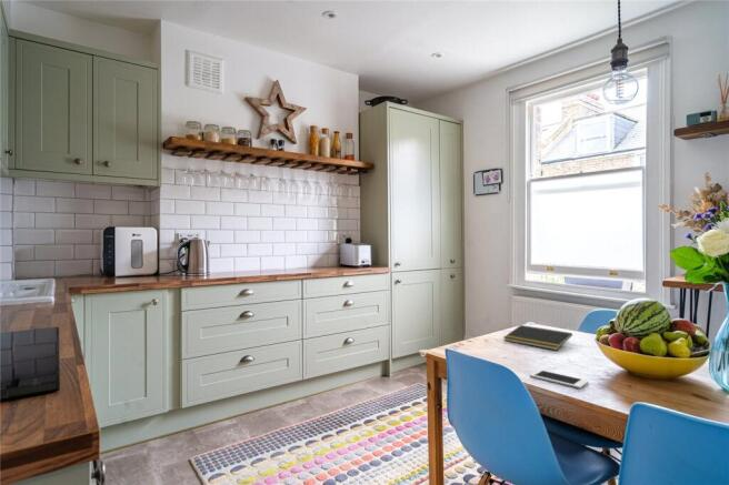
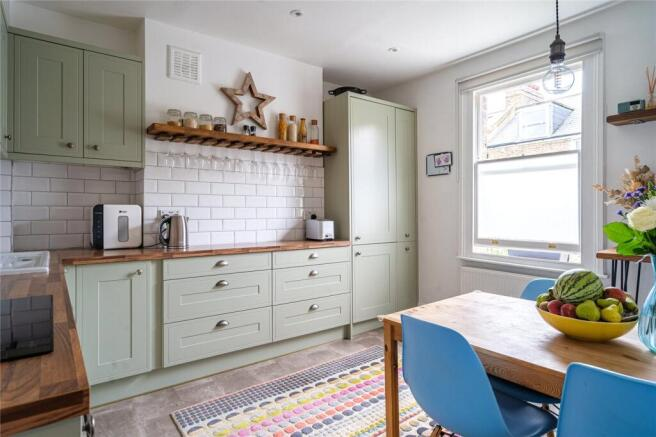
- notepad (537, 336)
- cell phone (558, 377)
